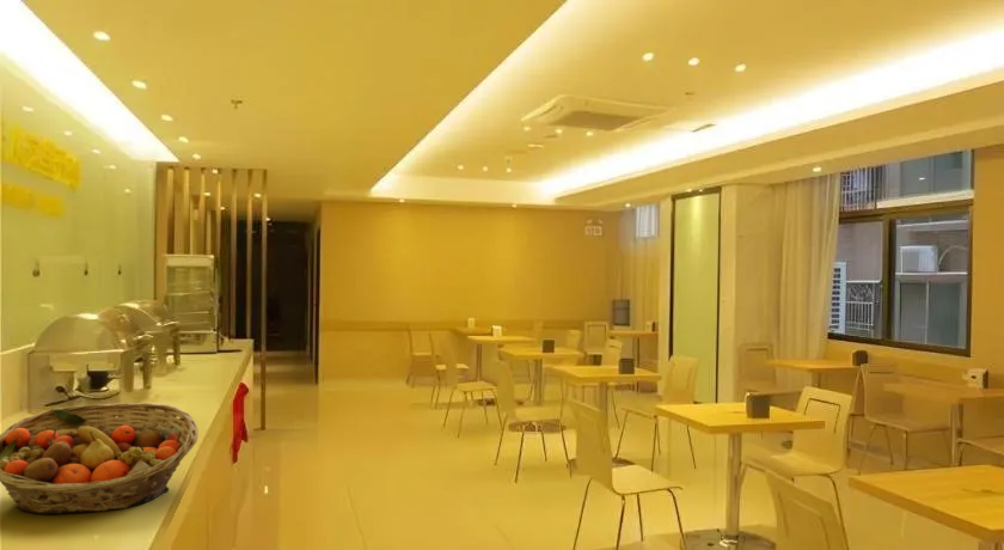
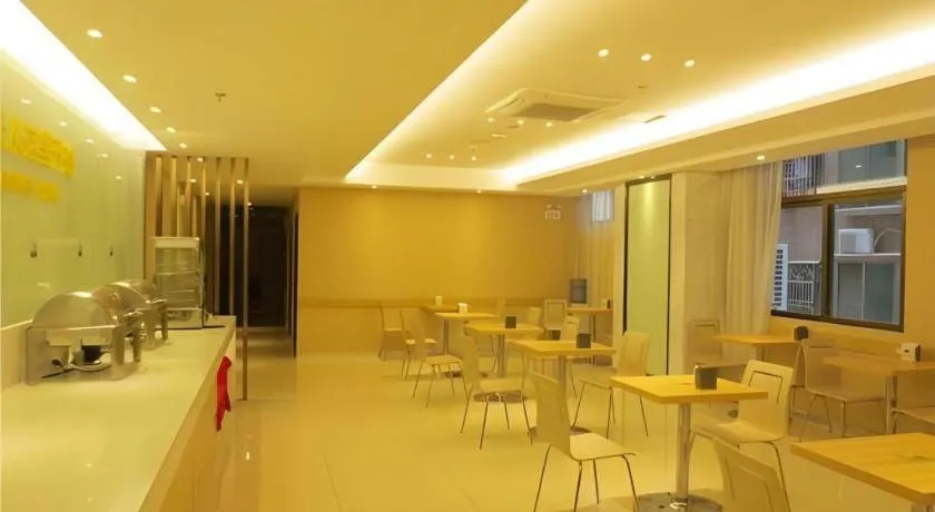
- fruit basket (96, 454)
